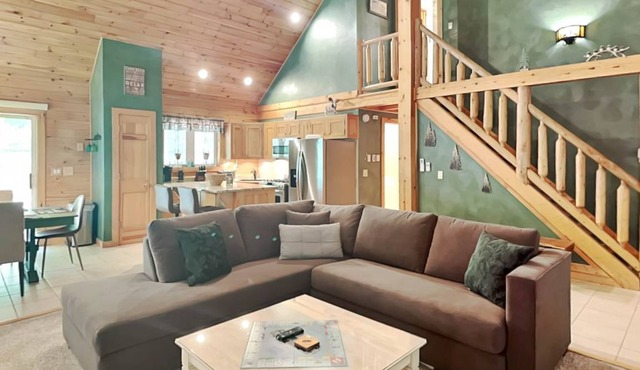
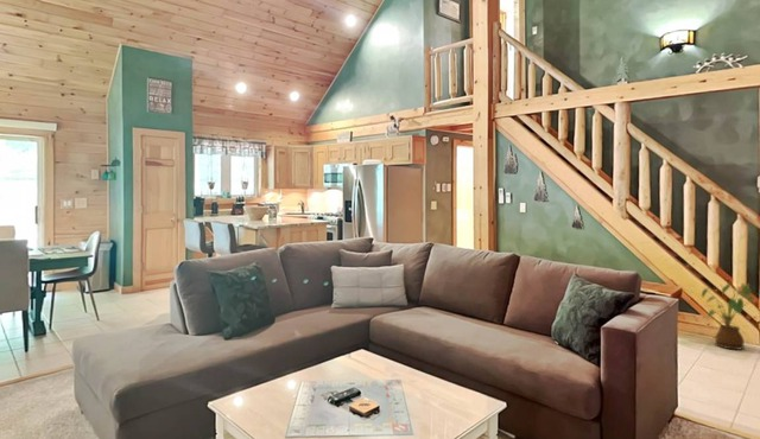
+ house plant (733, 316)
